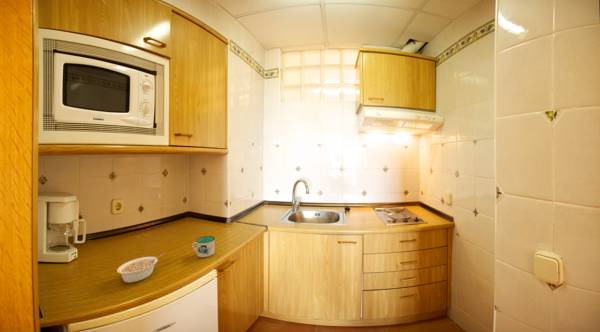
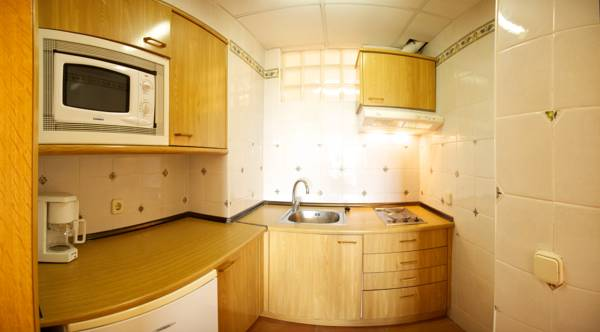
- mug (203, 246)
- legume (139, 268)
